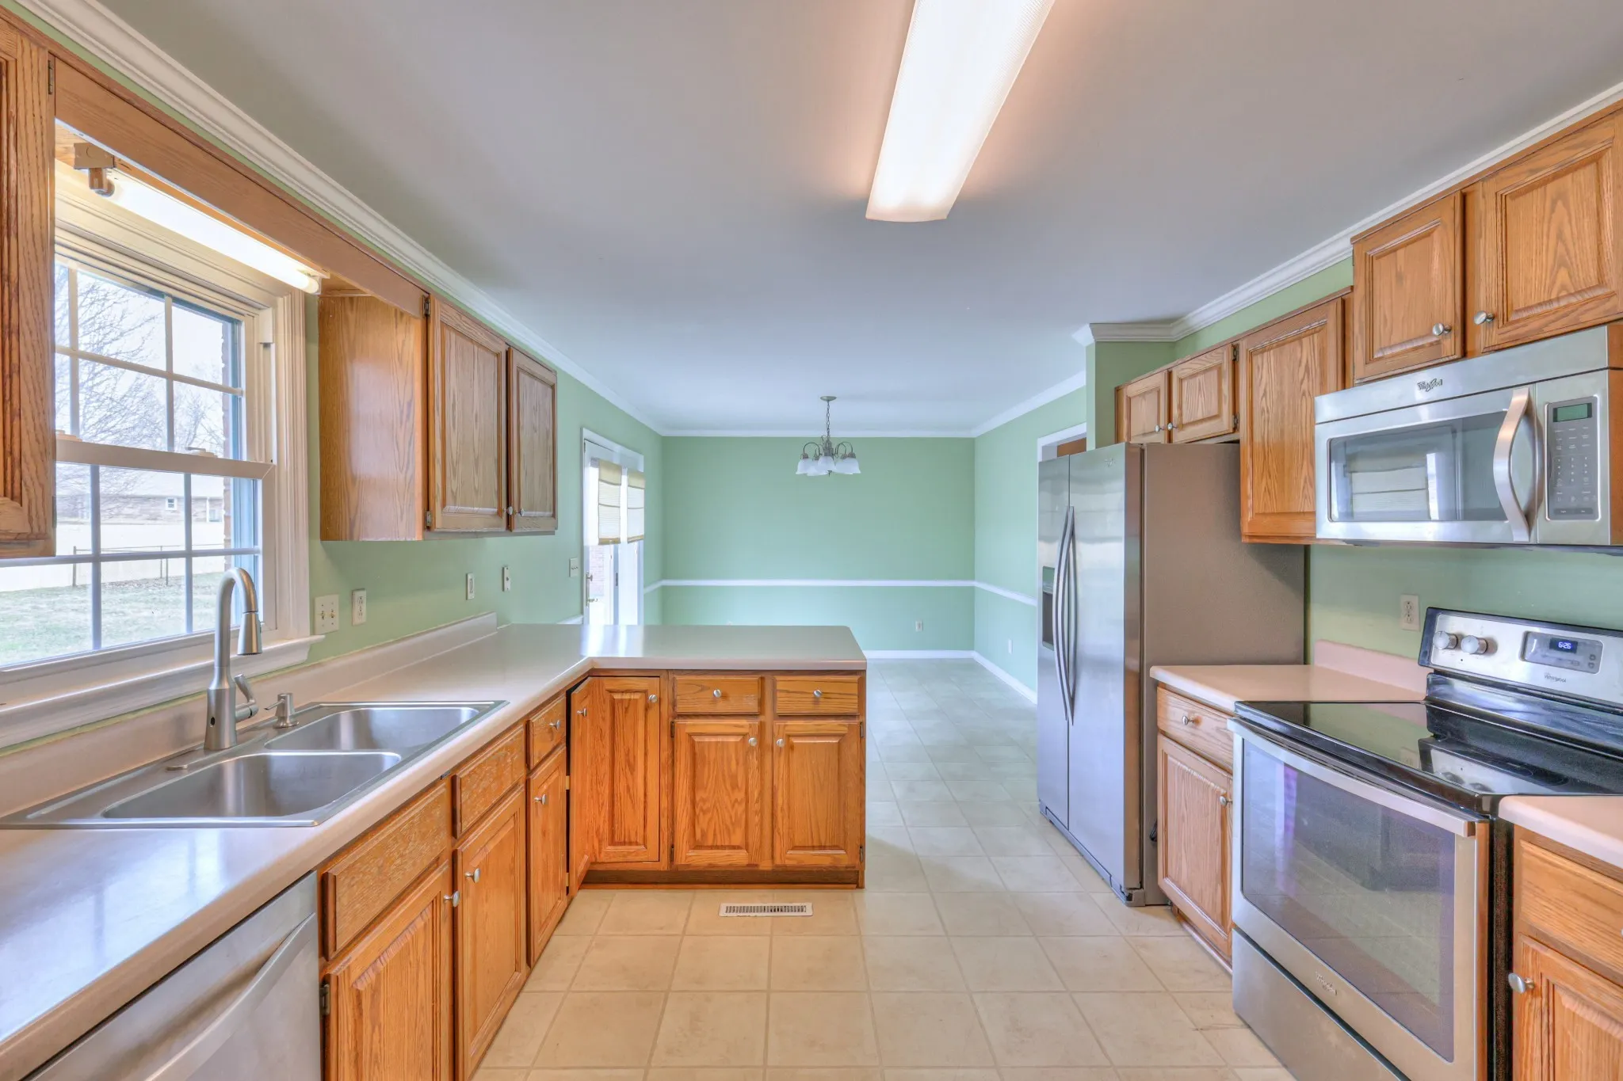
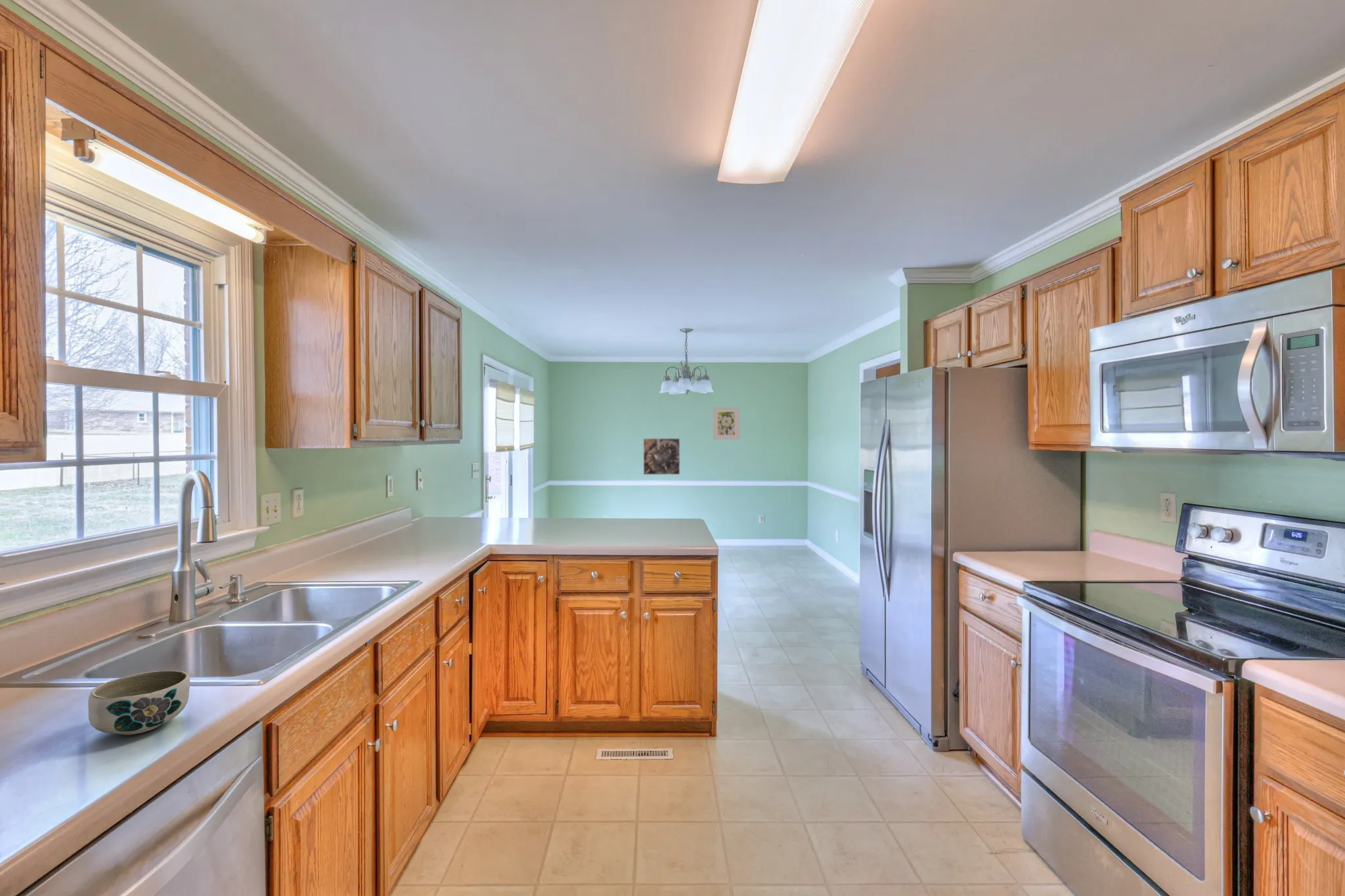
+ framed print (661, 456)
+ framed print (726, 423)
+ bowl (141, 704)
